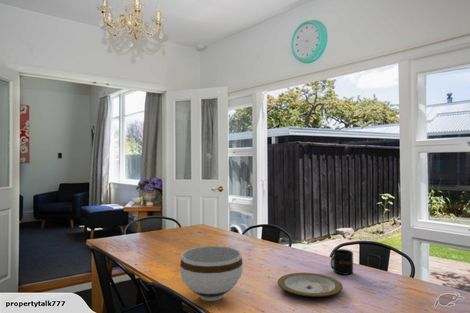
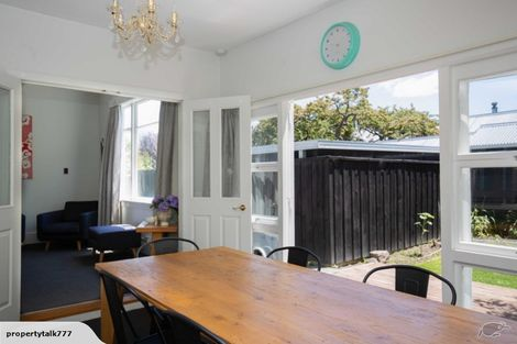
- mug (340, 261)
- bowl (211, 274)
- plate (309, 285)
